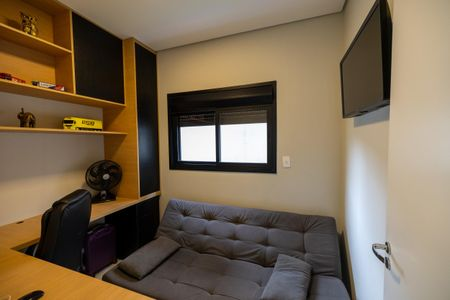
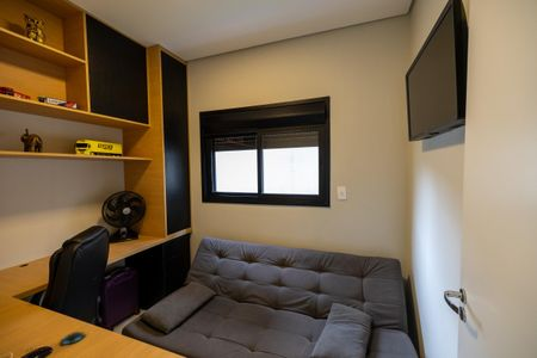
+ mouse (60, 340)
